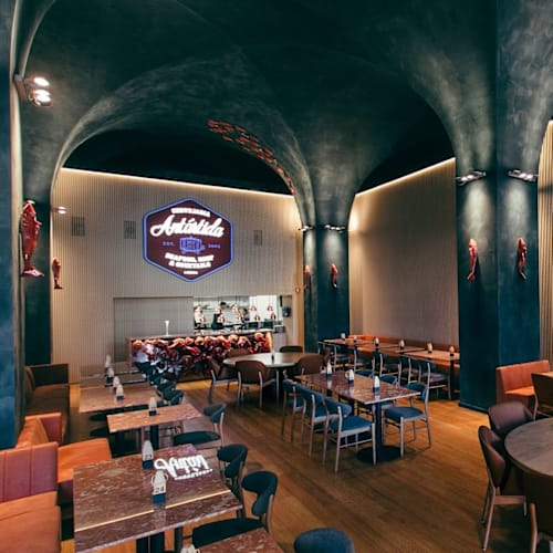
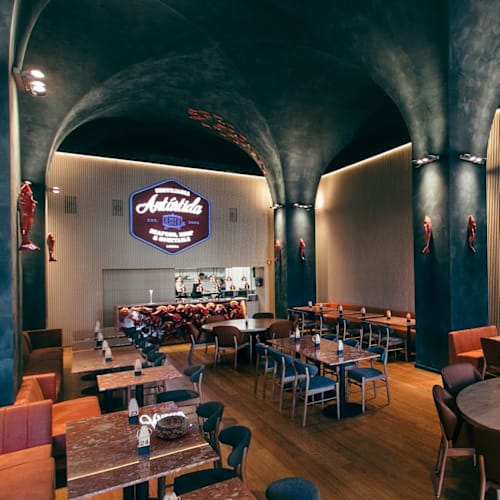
+ decorative bowl (172, 426)
